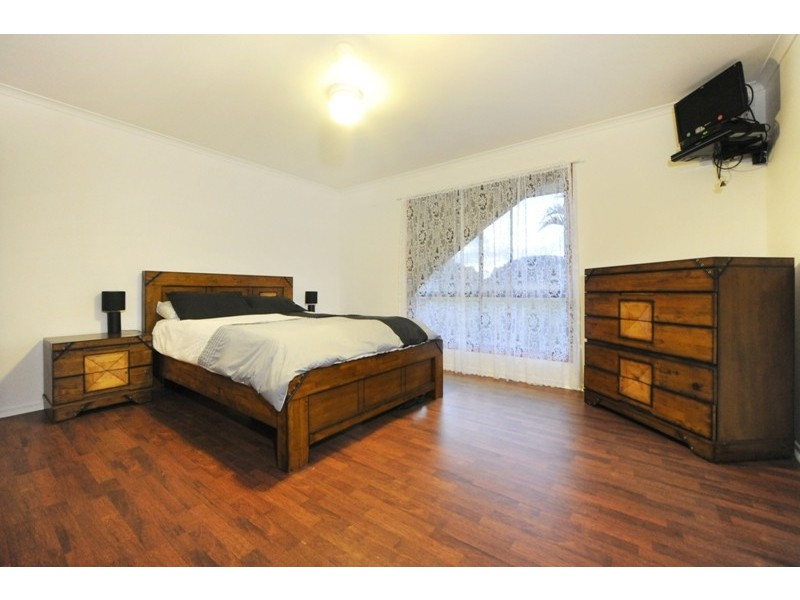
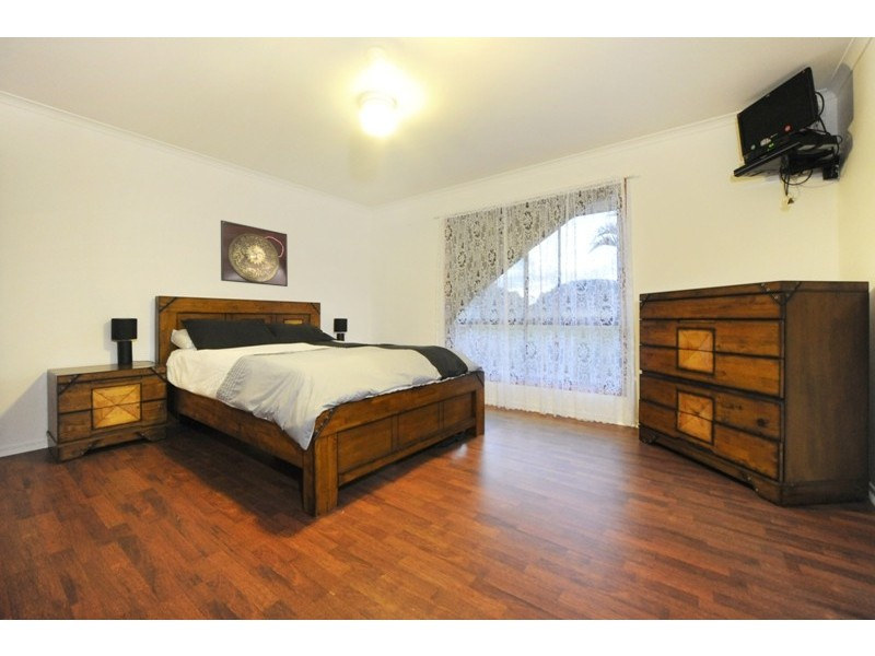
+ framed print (256, 255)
